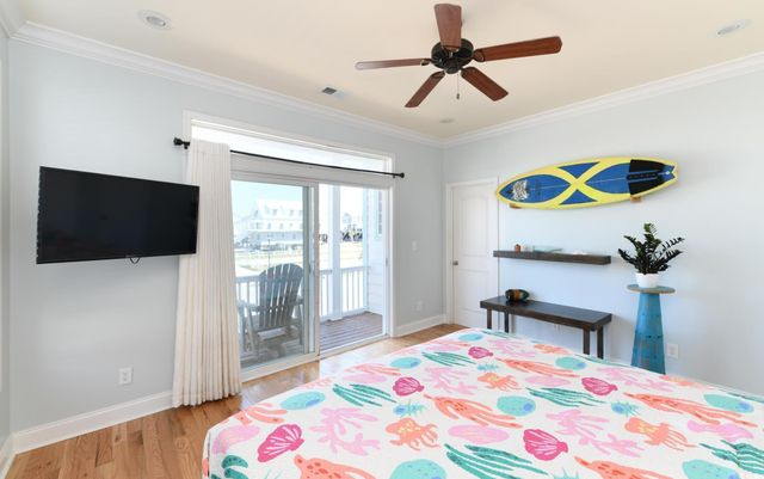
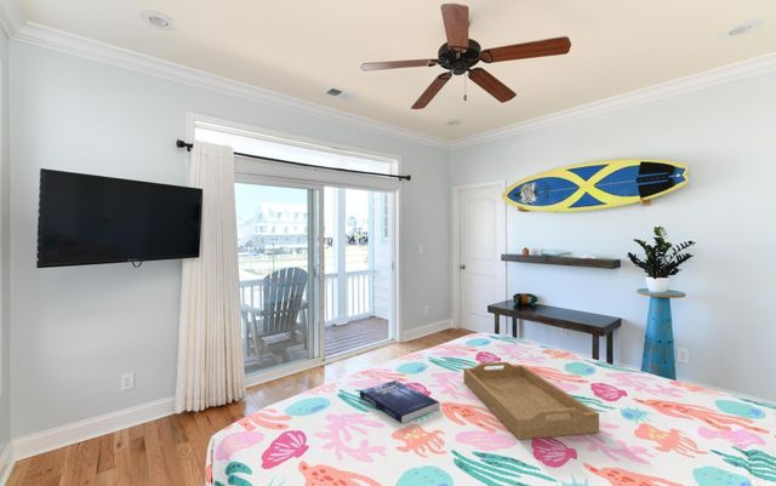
+ book (398, 399)
+ serving tray (520, 393)
